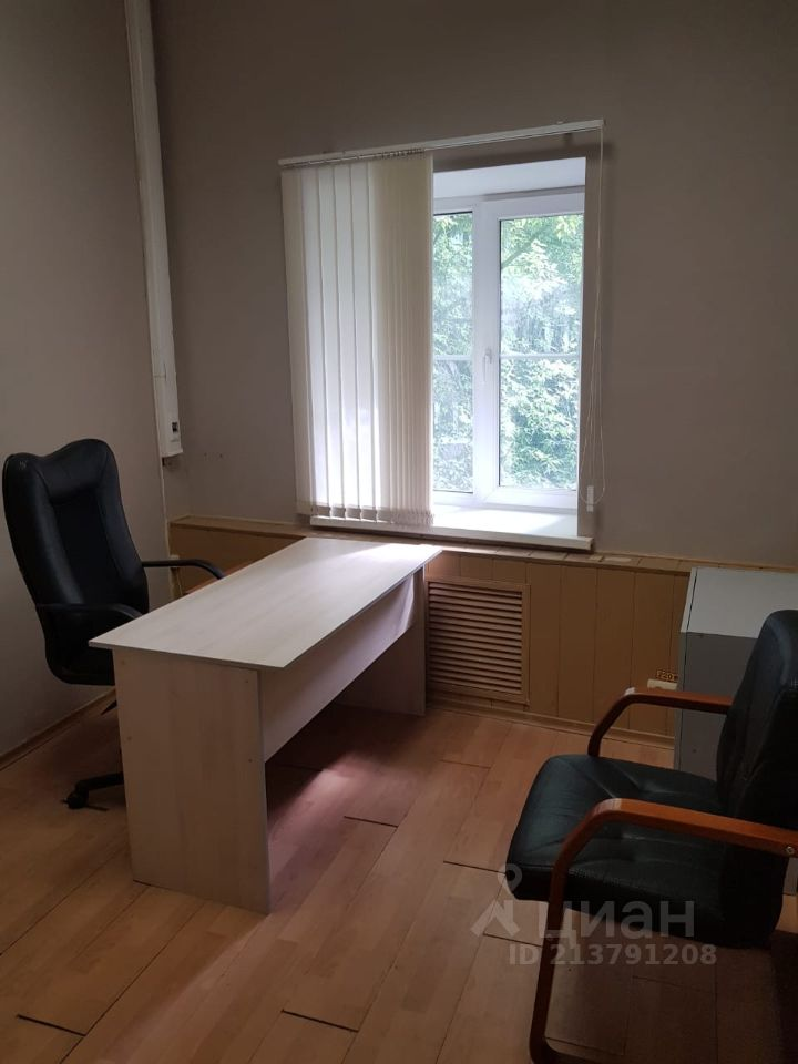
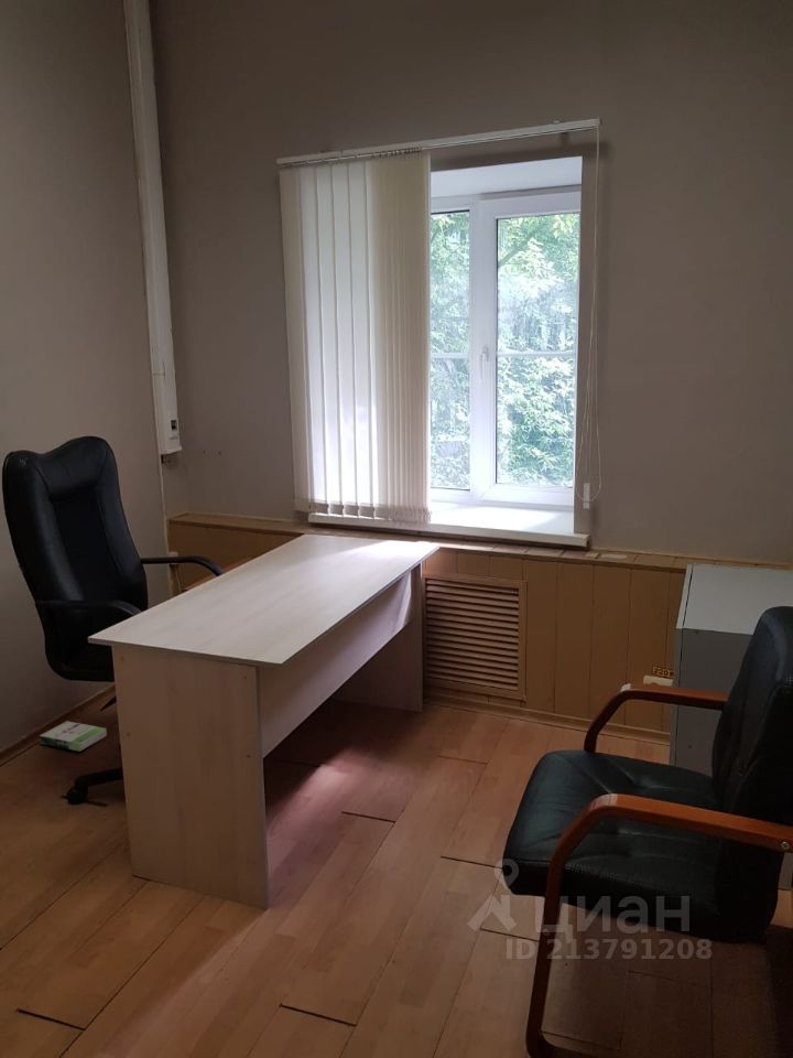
+ box (73, 735)
